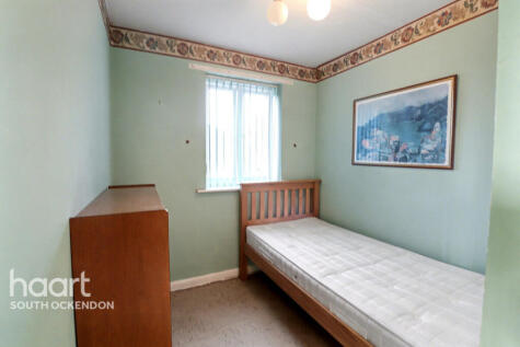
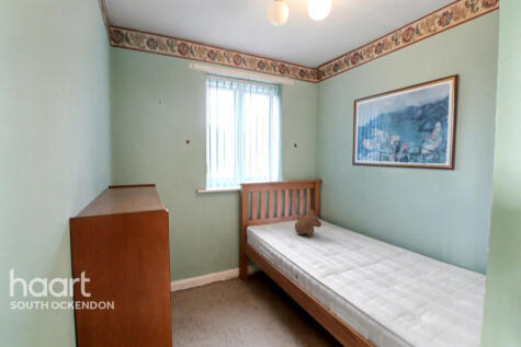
+ teddy bear (307, 221)
